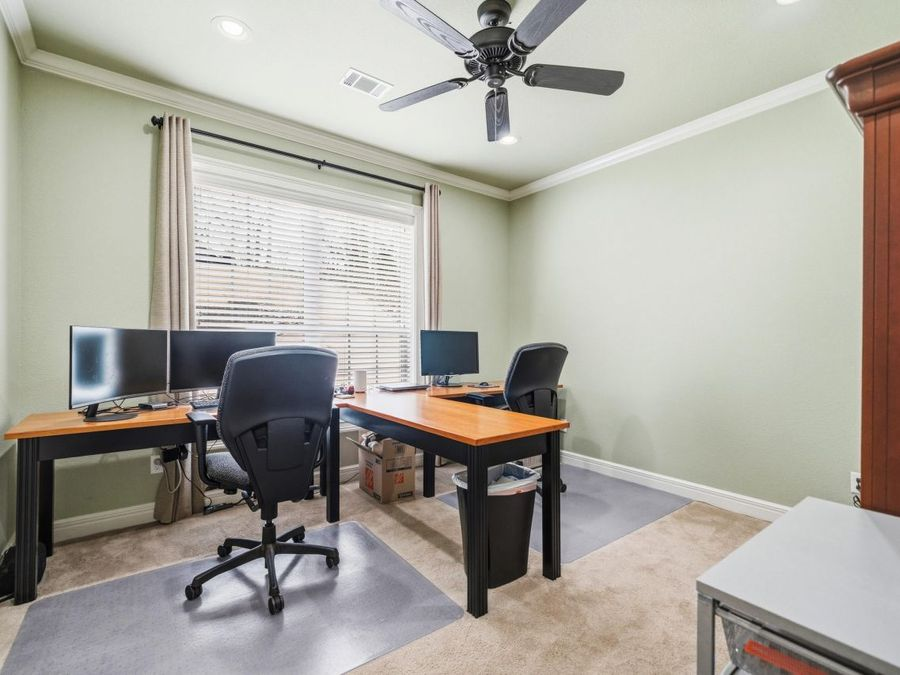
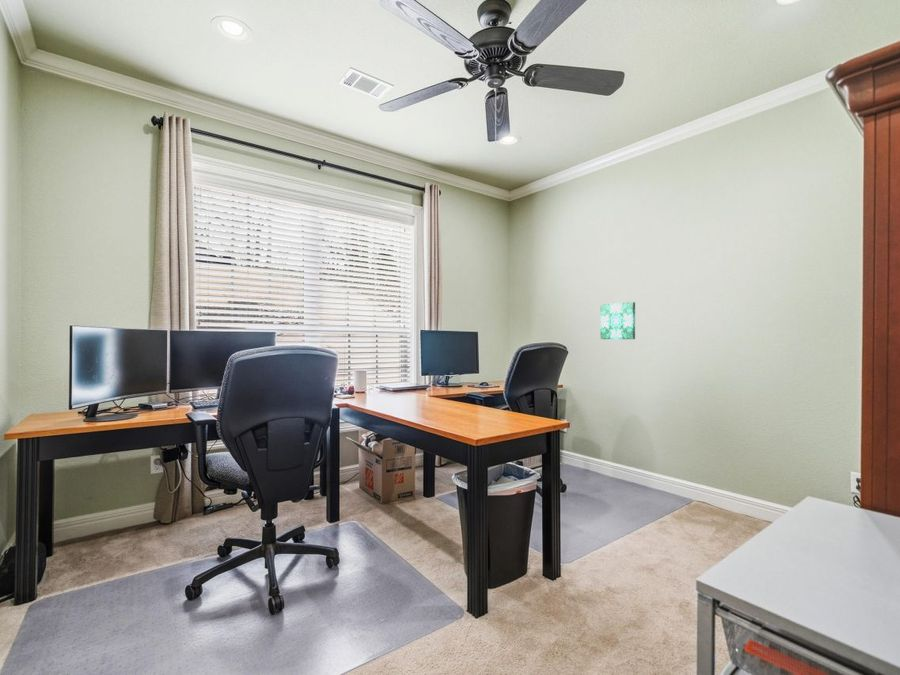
+ wall art (617, 321)
